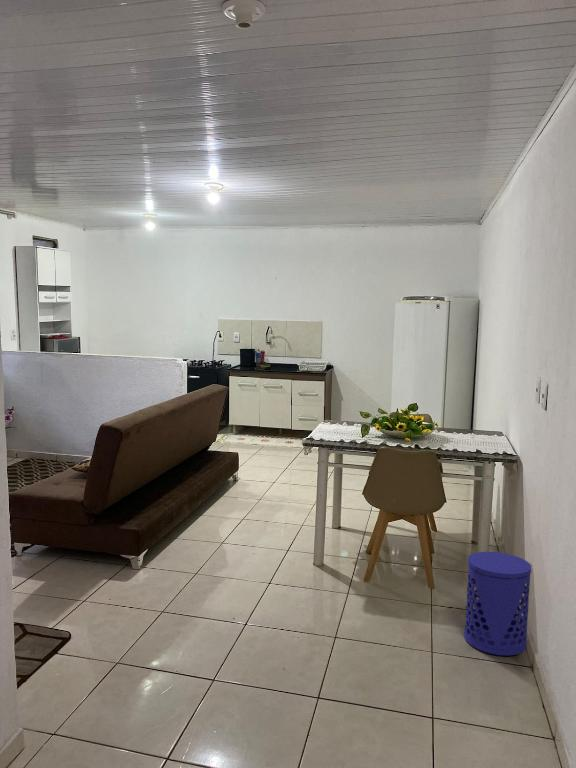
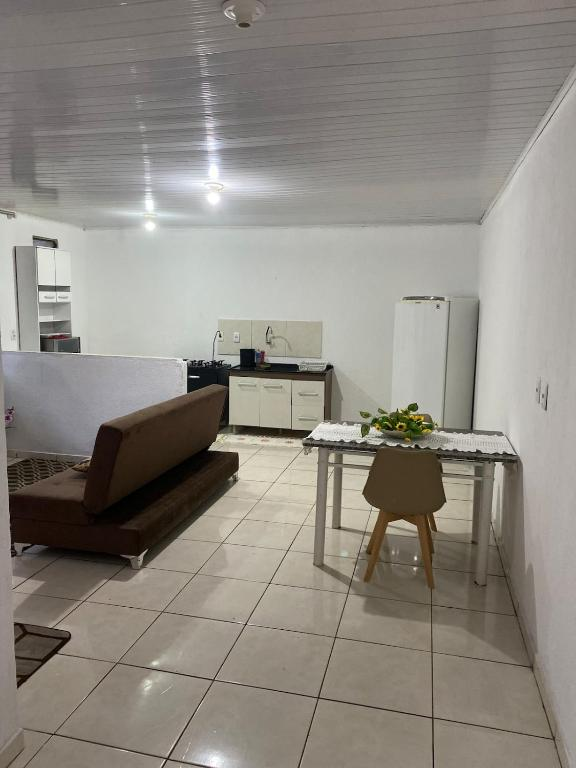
- waste bin (497, 601)
